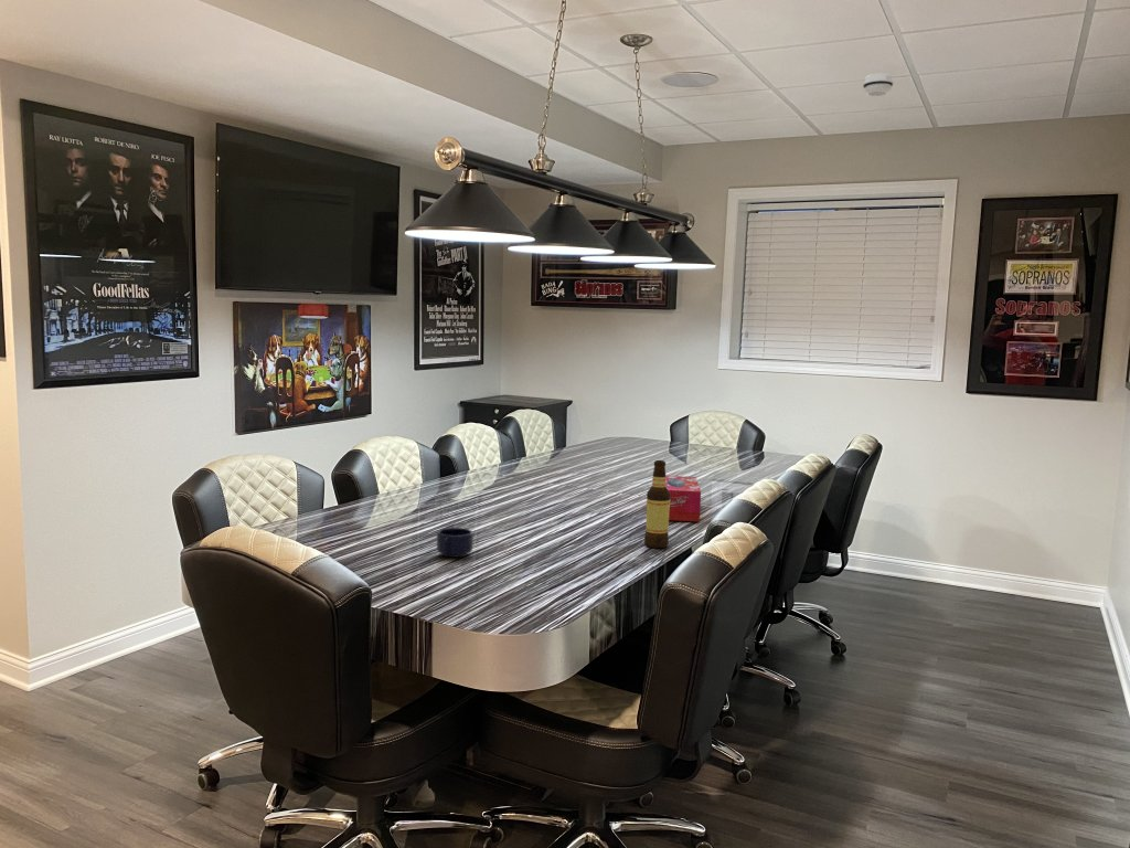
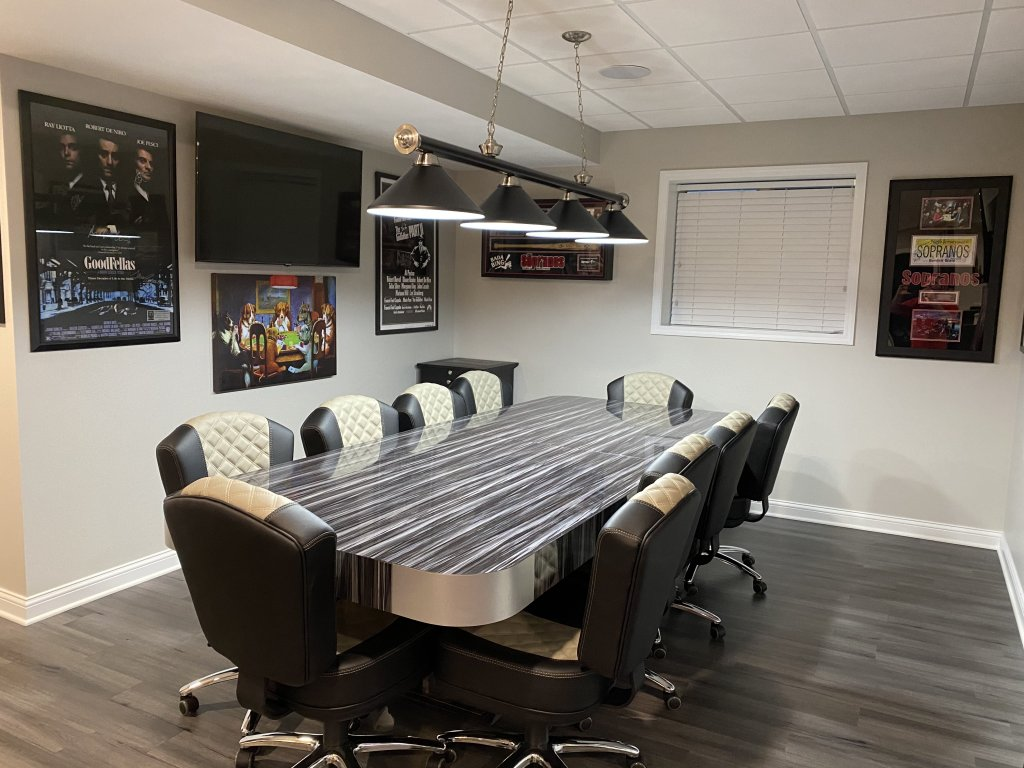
- mug (452, 543)
- tissue box (675, 497)
- smoke detector (877, 85)
- bottle (658, 502)
